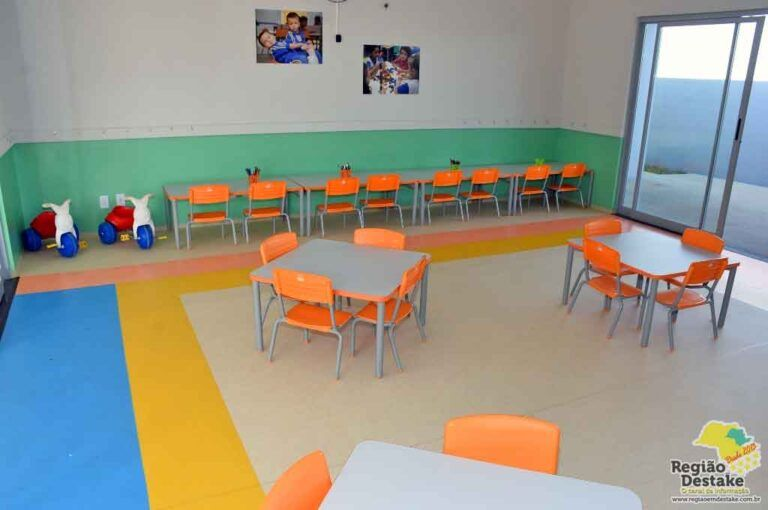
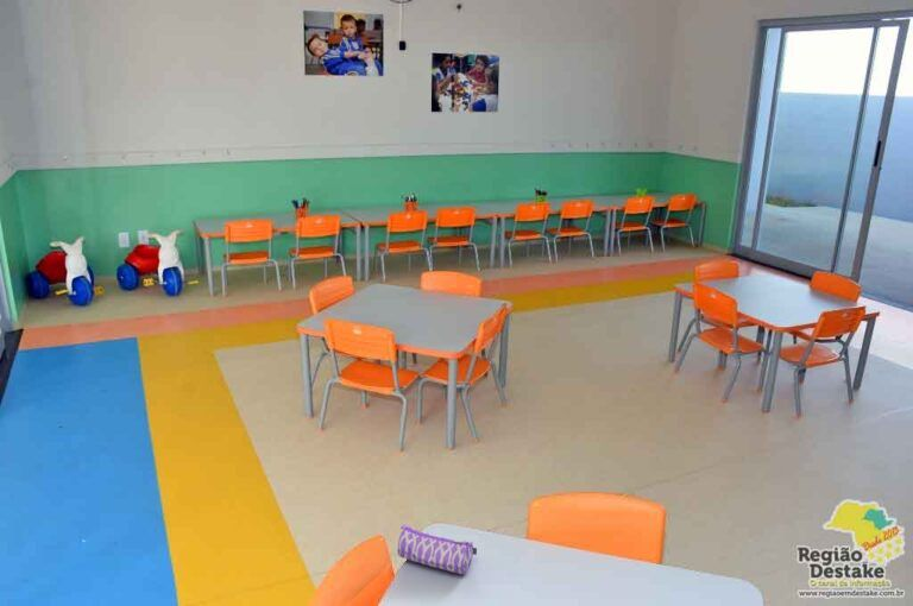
+ pencil case (435, 549)
